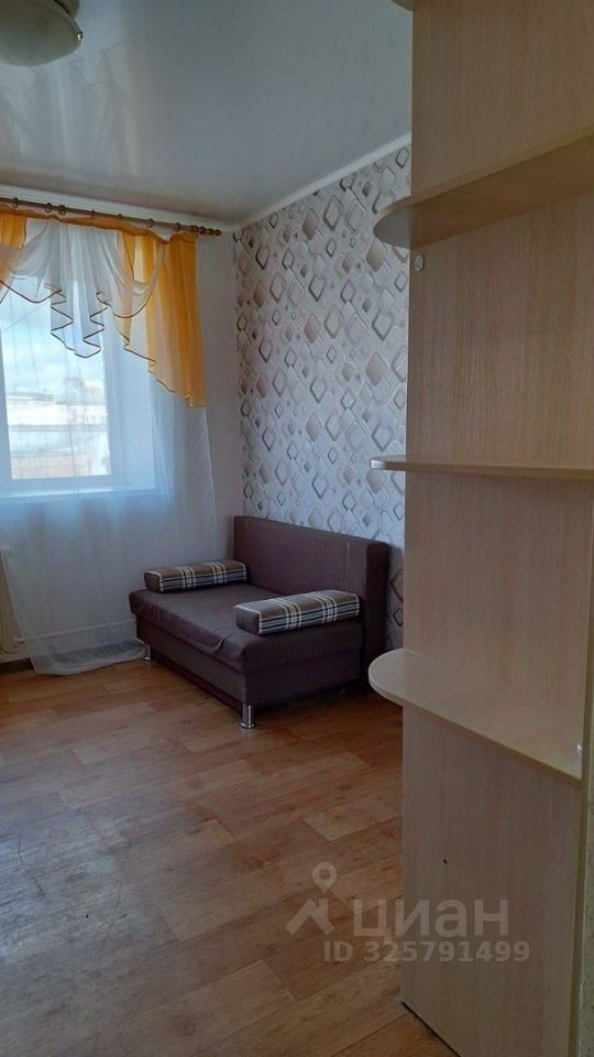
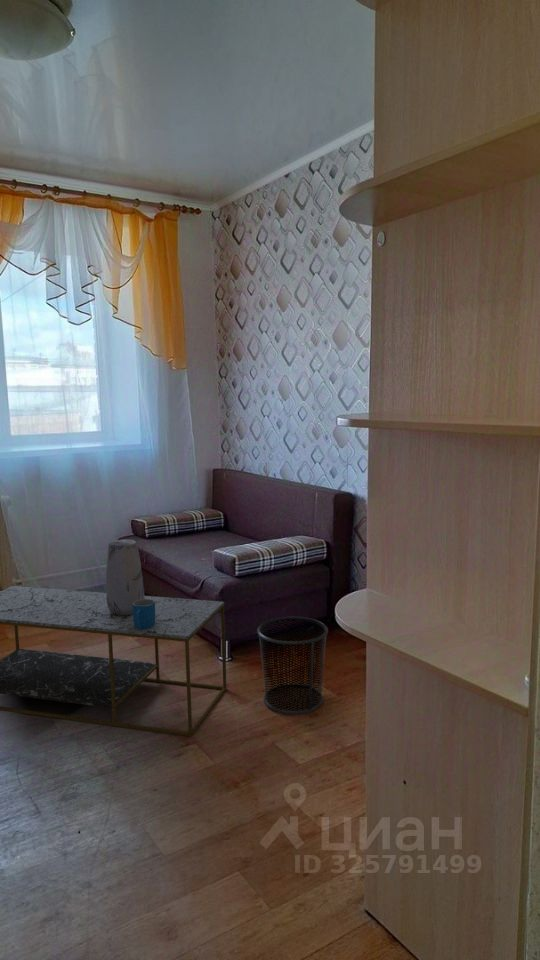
+ vase (124, 576)
+ mug (142, 615)
+ coffee table (91, 656)
+ waste bin (292, 664)
